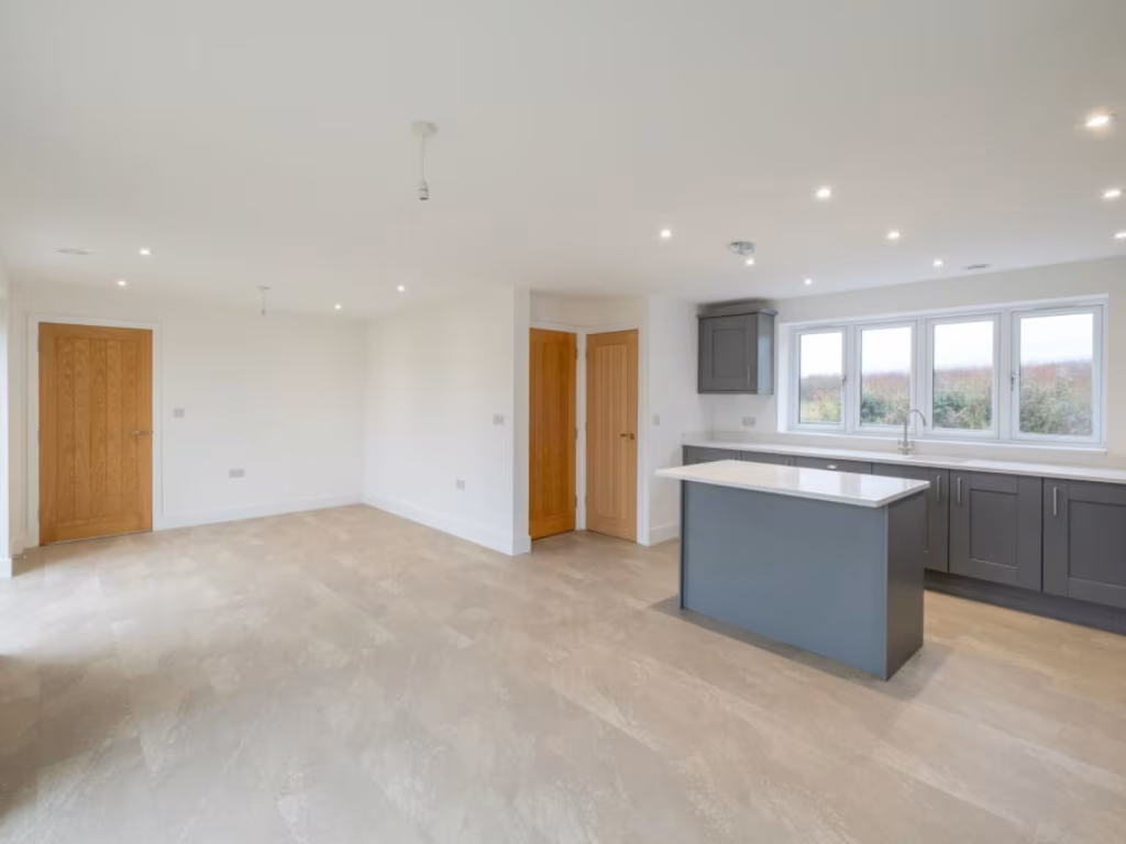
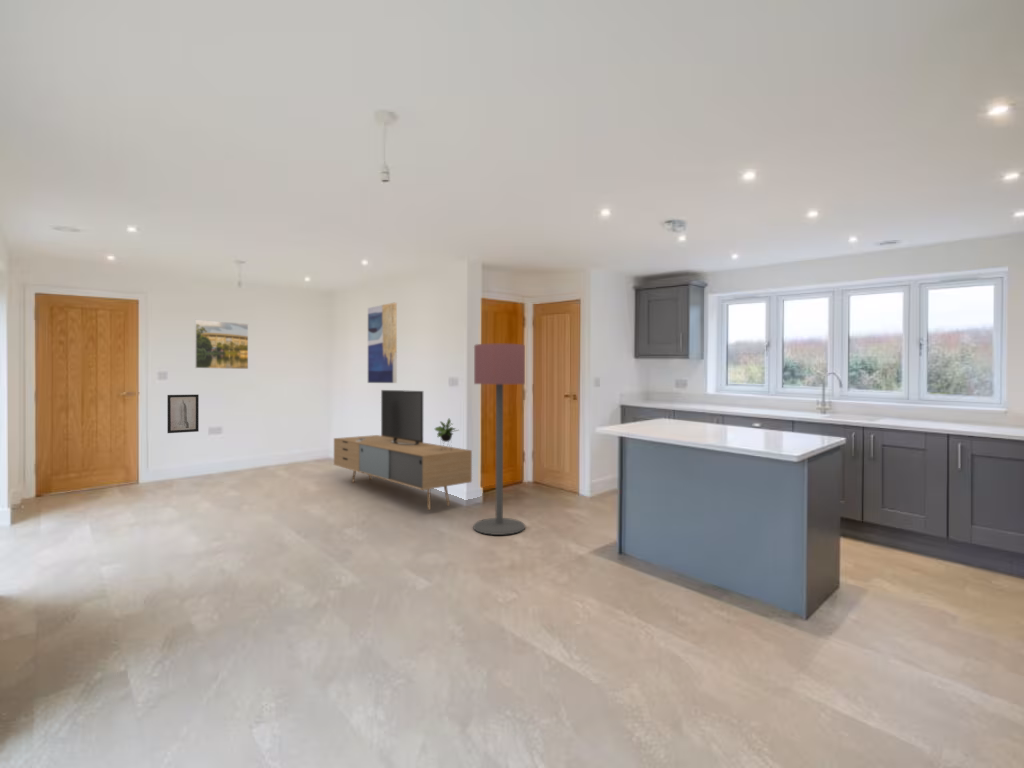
+ floor lamp (499, 436)
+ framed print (222, 345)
+ wall art (381, 344)
+ wall art (183, 413)
+ media console (397, 442)
